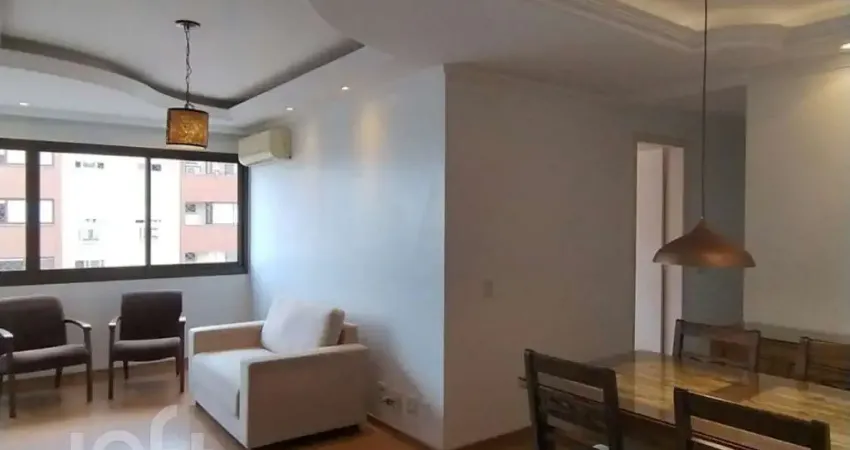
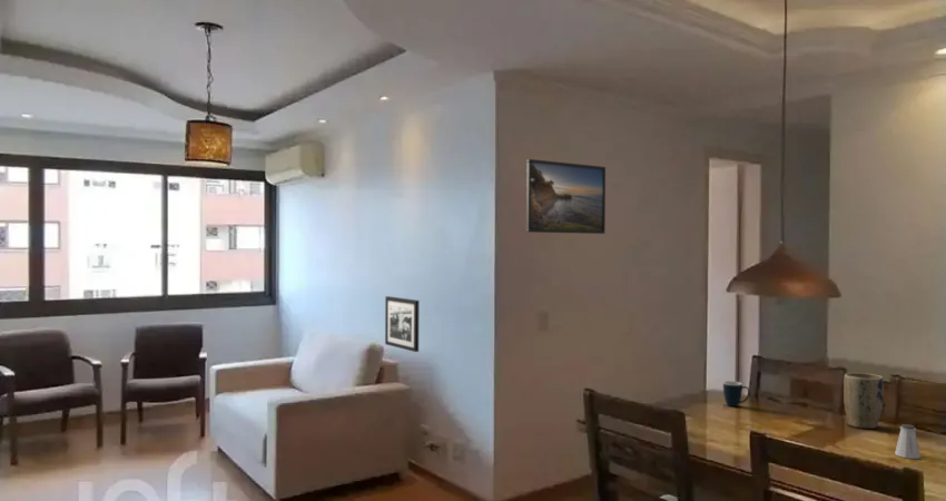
+ mug (736, 394)
+ picture frame (401, 323)
+ saltshaker (907, 440)
+ plant pot (863, 400)
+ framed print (566, 197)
